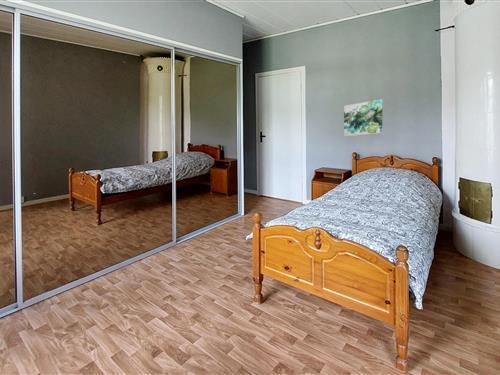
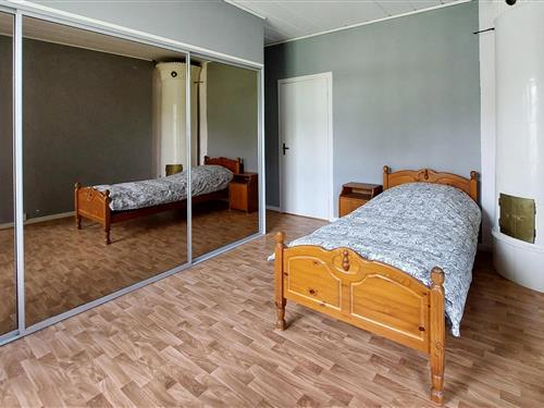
- wall art (362, 119)
